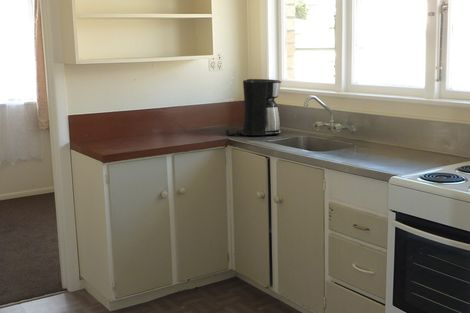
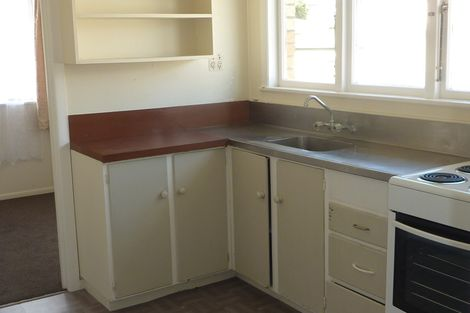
- coffee maker (254, 106)
